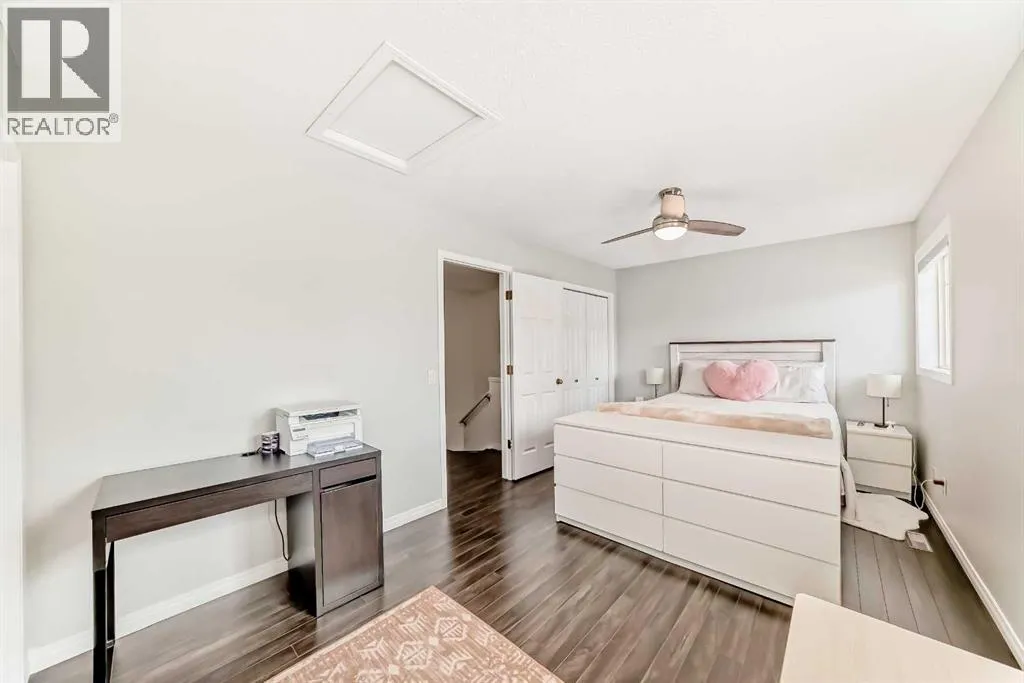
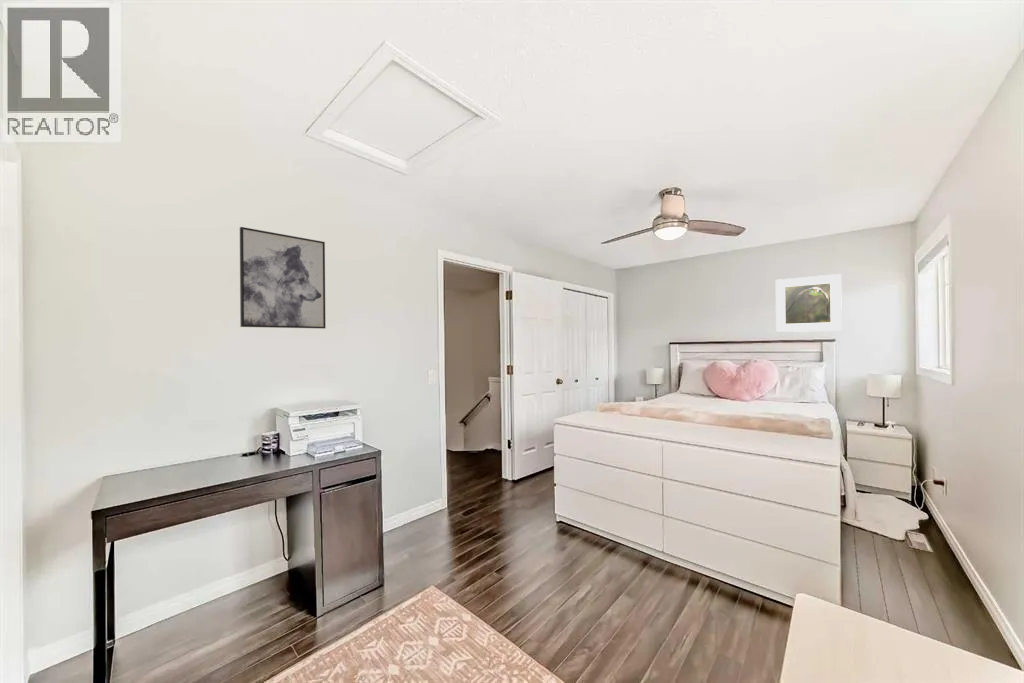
+ wall art (285, 281)
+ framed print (807, 304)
